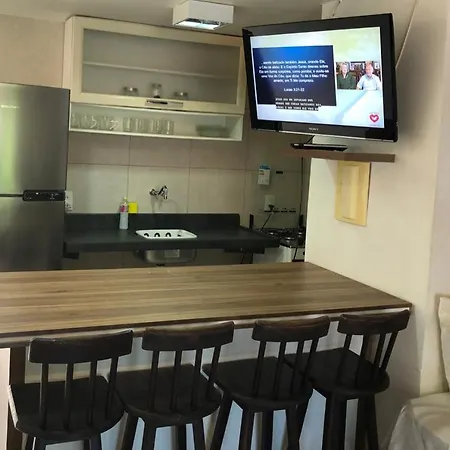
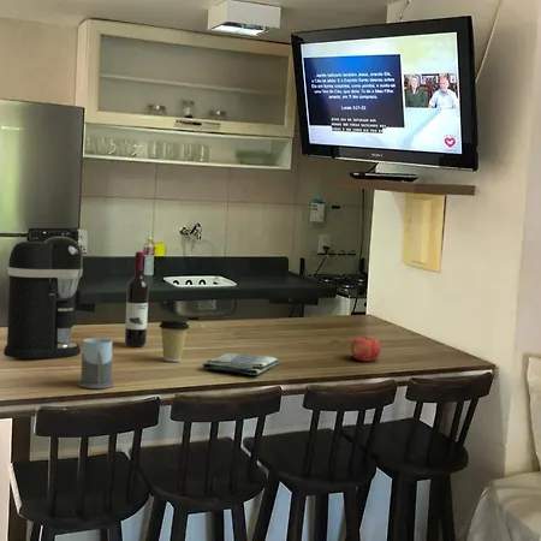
+ wine bottle (137, 298)
+ dish towel (240, 361)
+ coffee cup (173, 339)
+ coffee maker (44, 295)
+ mug (97, 363)
+ fruit (365, 347)
